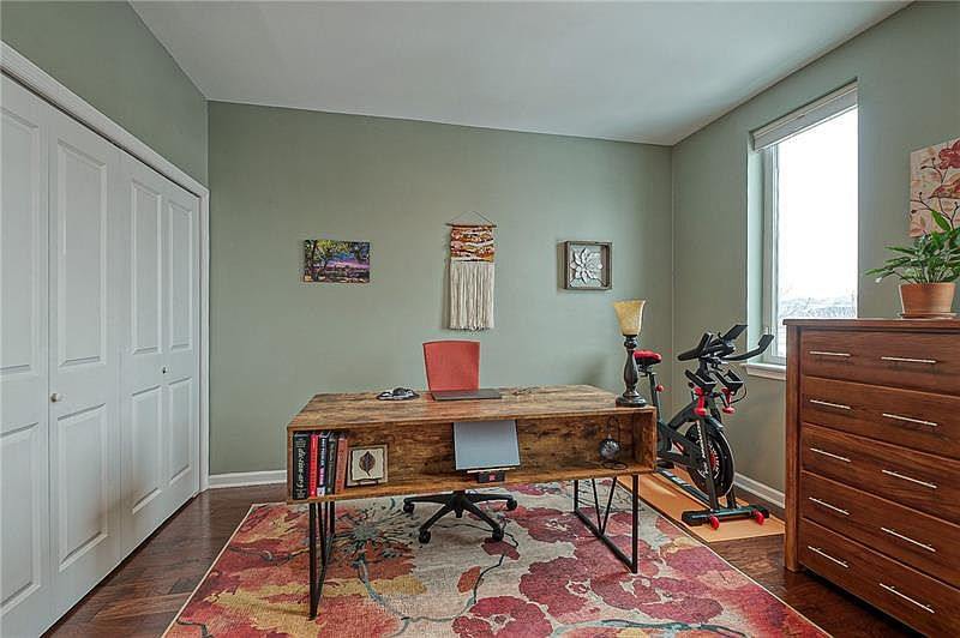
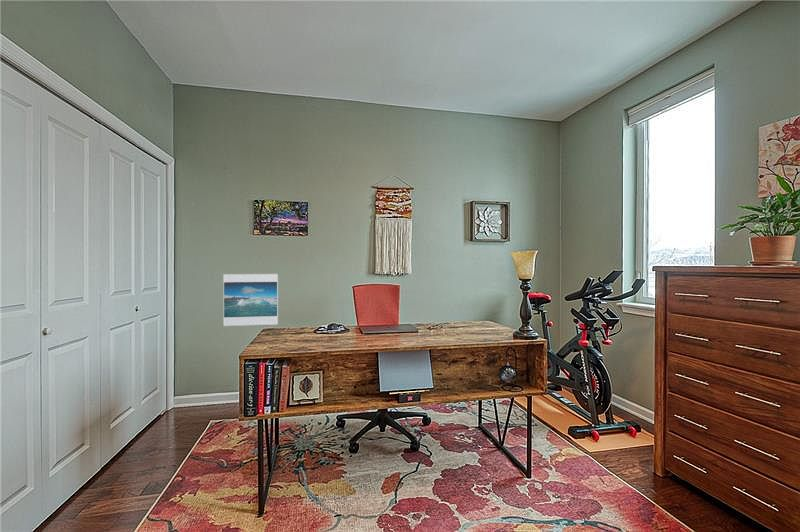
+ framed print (251, 299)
